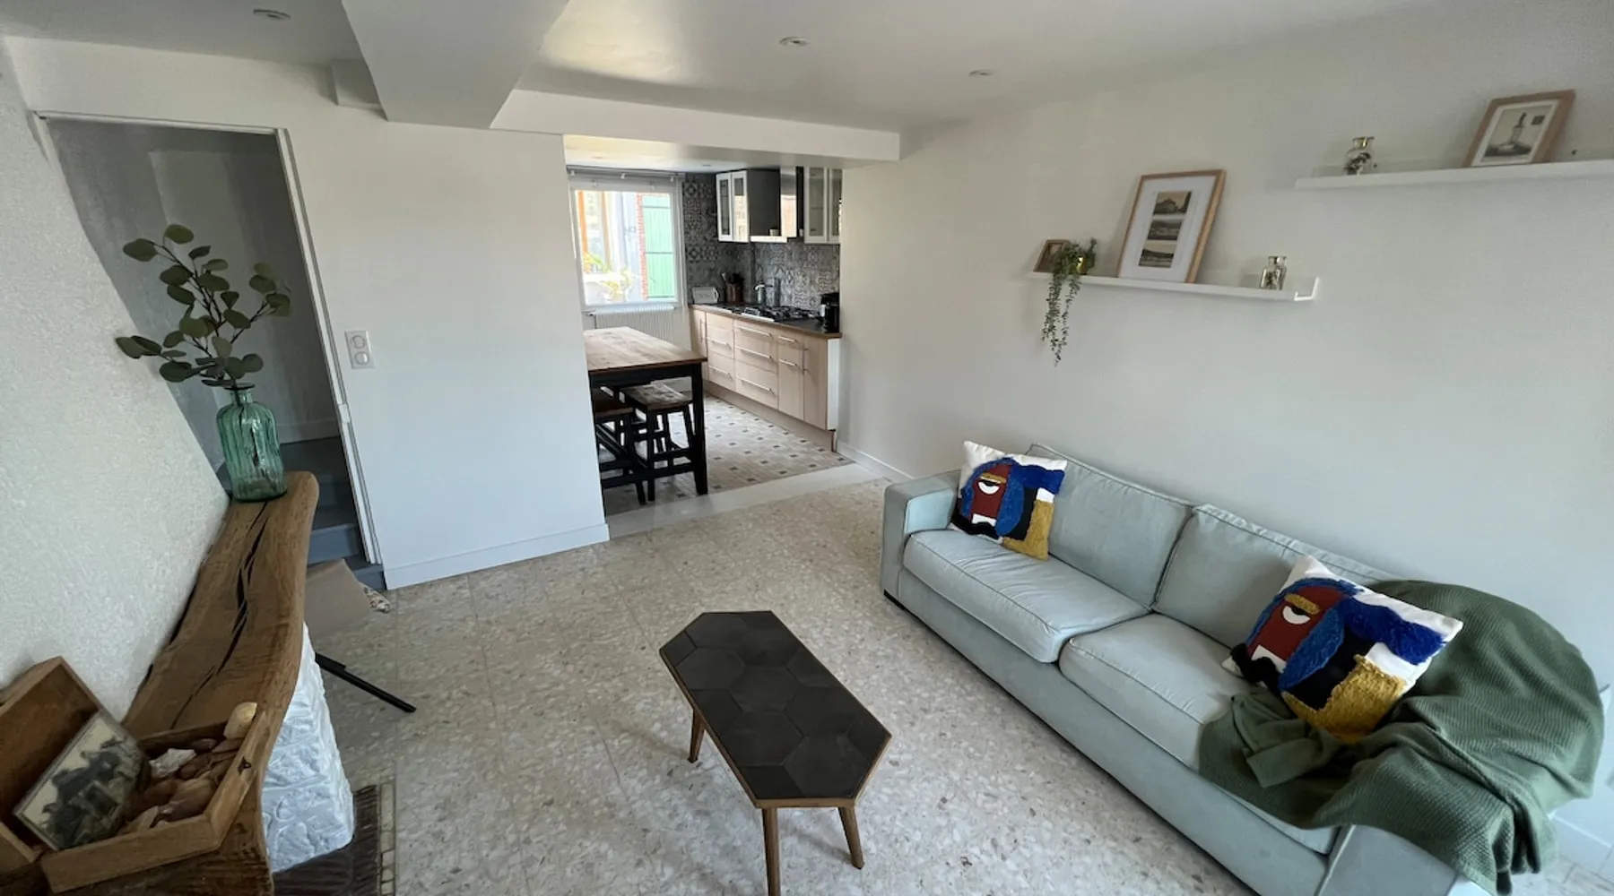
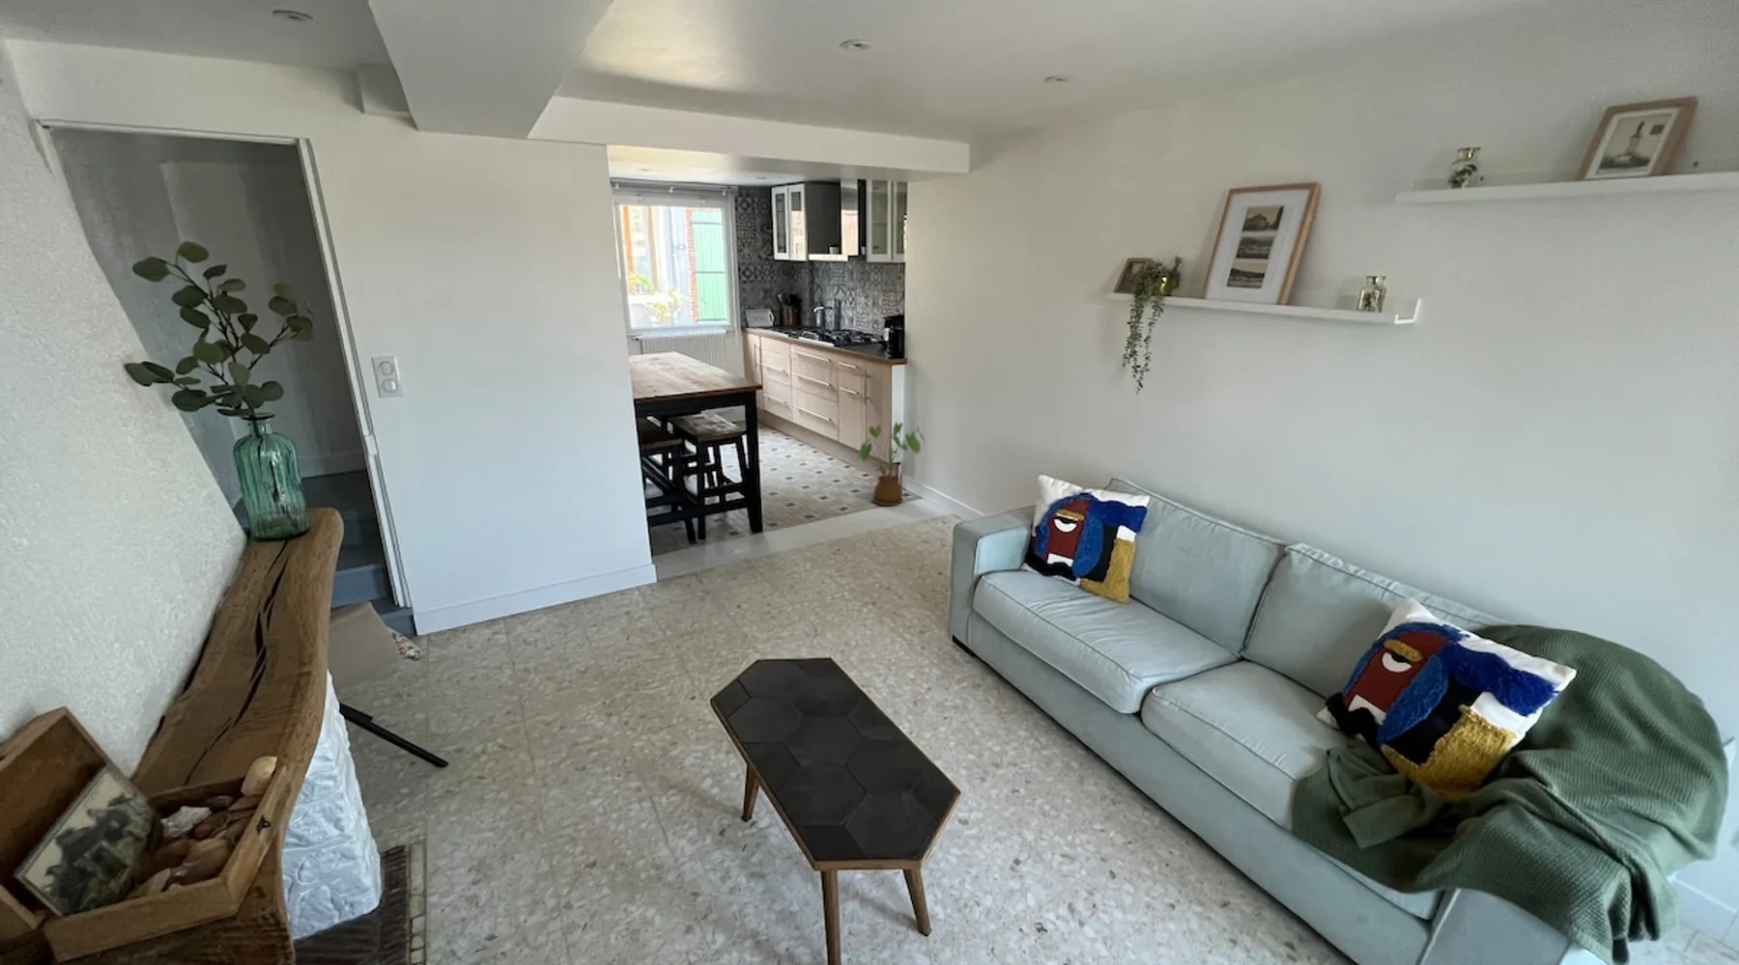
+ house plant (887, 465)
